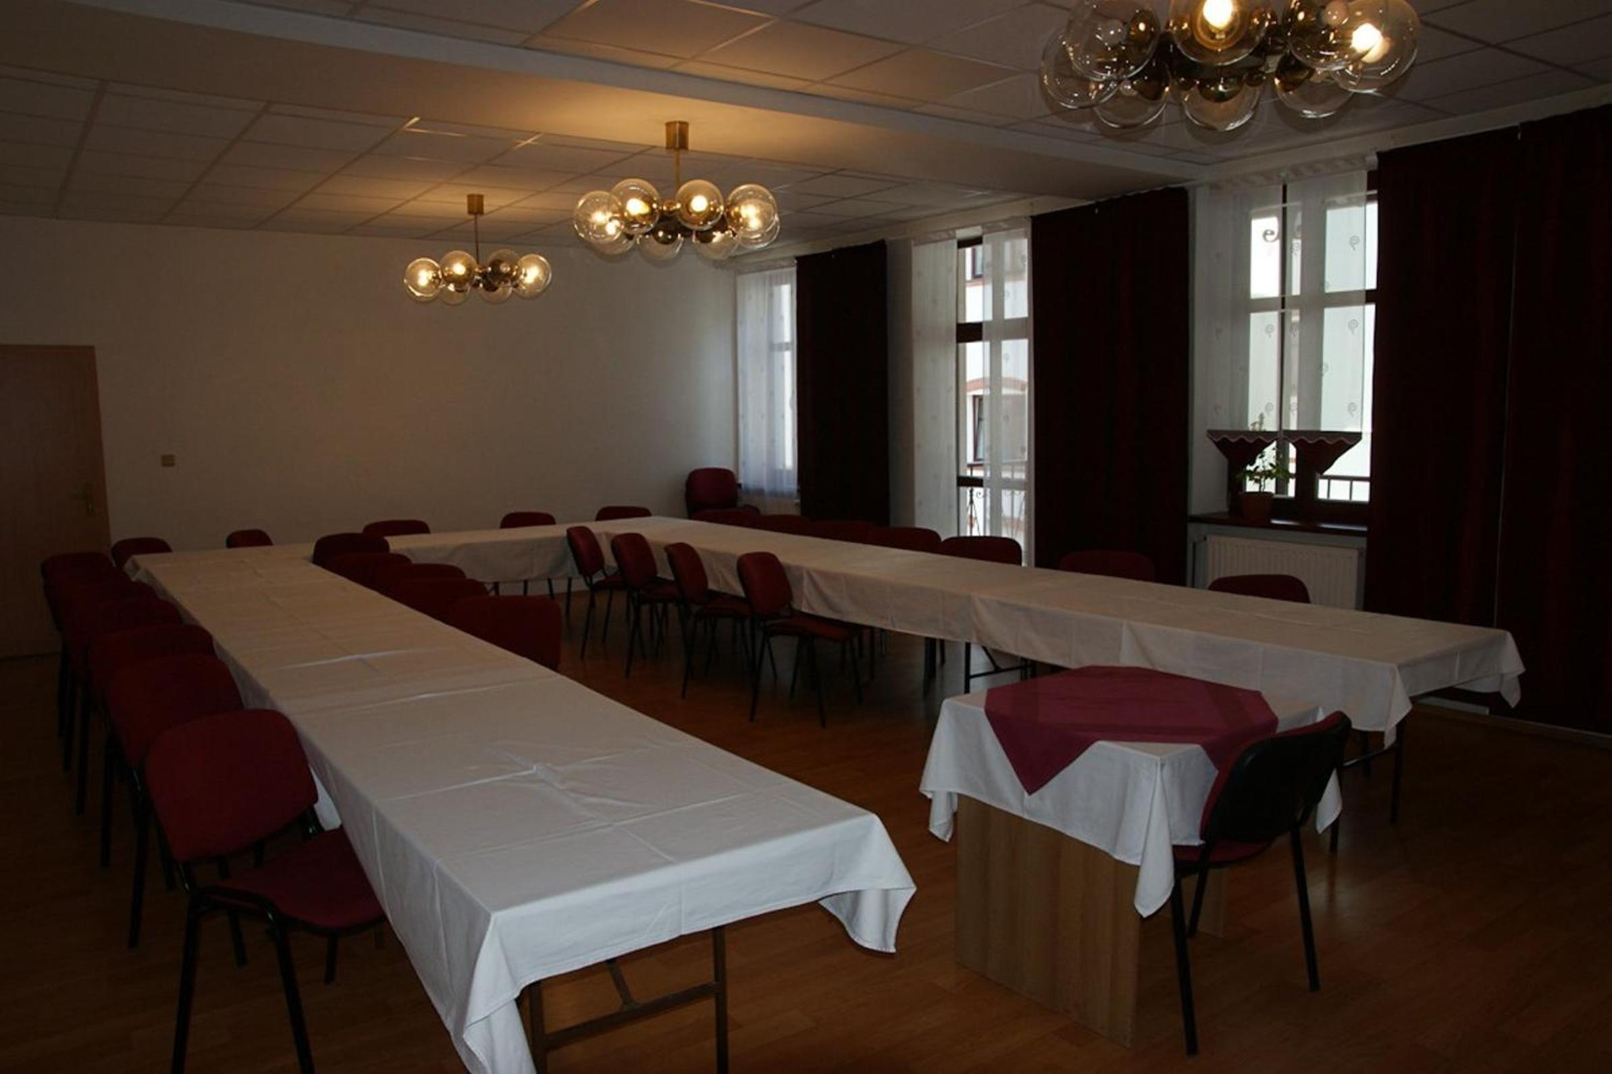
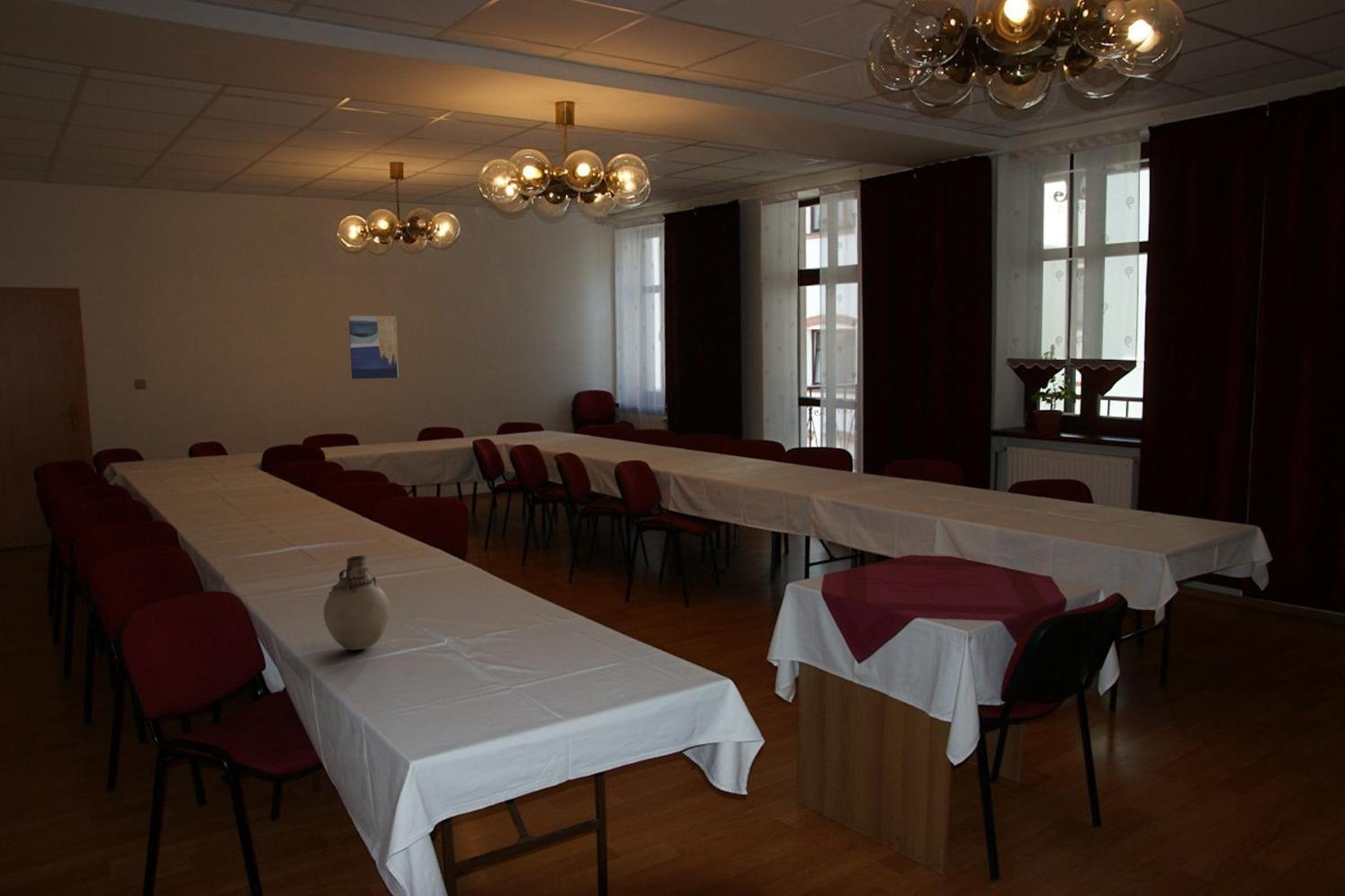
+ wall art (374, 347)
+ vase (356, 602)
